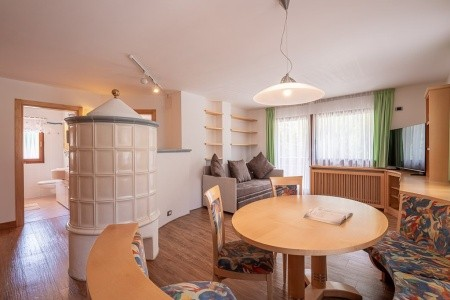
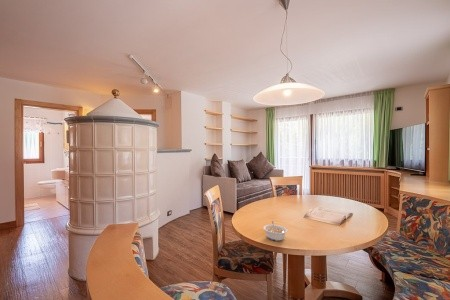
+ legume (274, 231)
